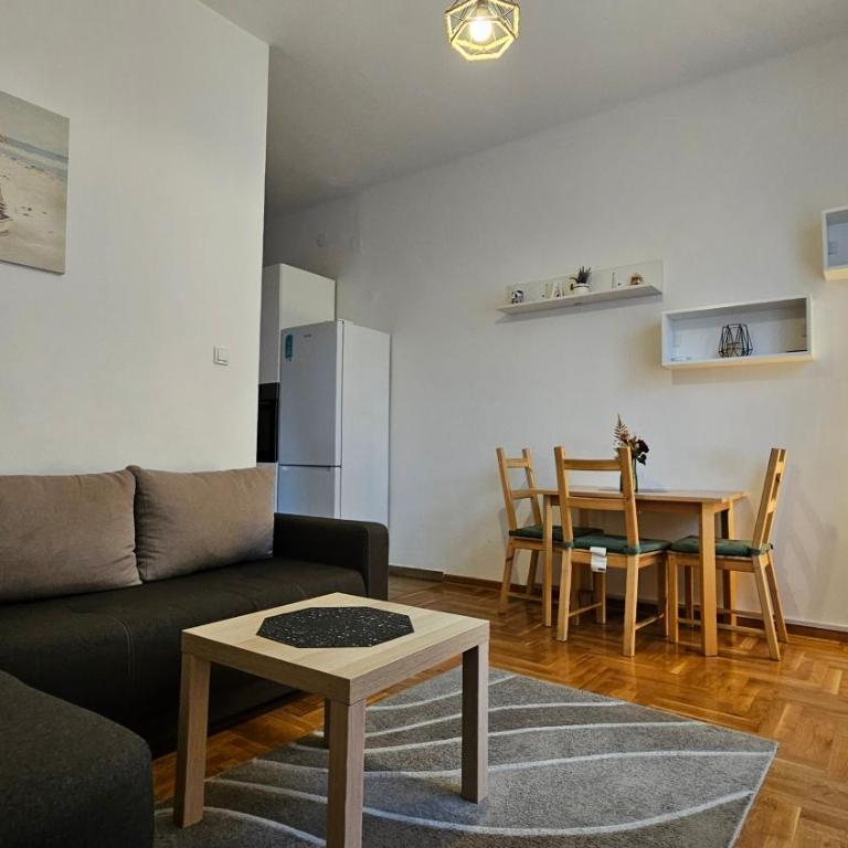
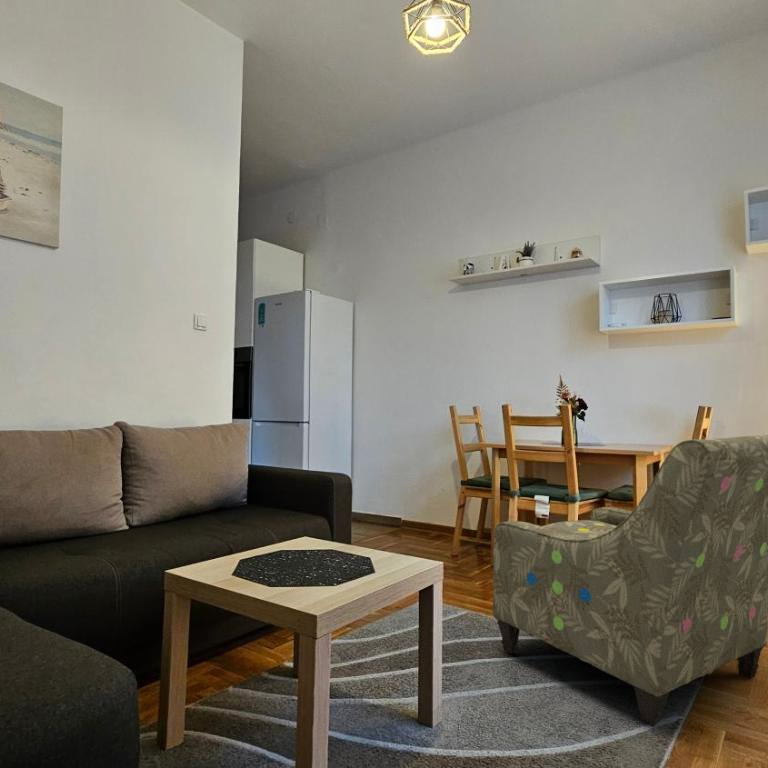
+ armchair (641, 549)
